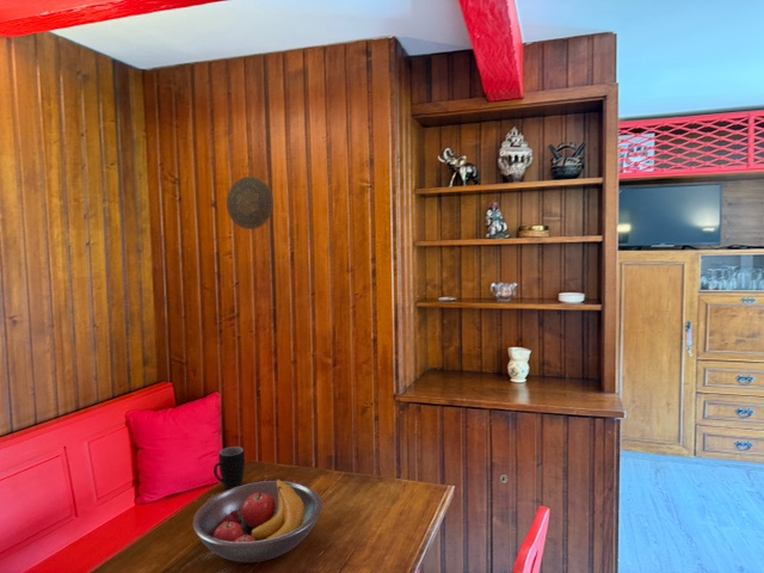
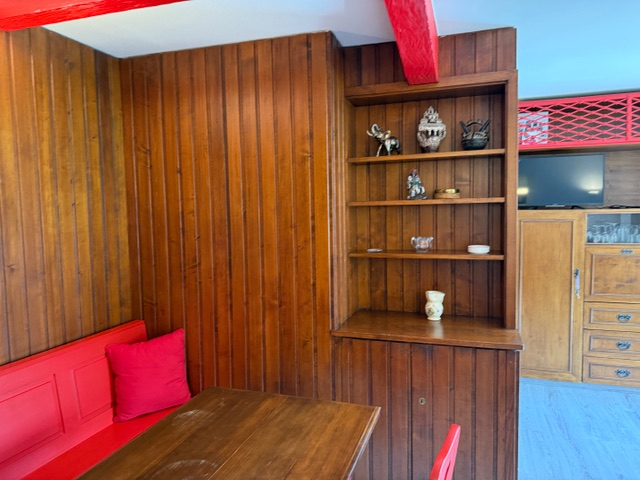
- fruit bowl (259, 520)
- decorative plate (248, 202)
- mug (227, 470)
